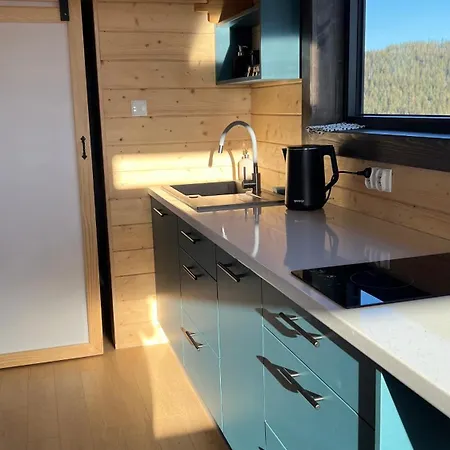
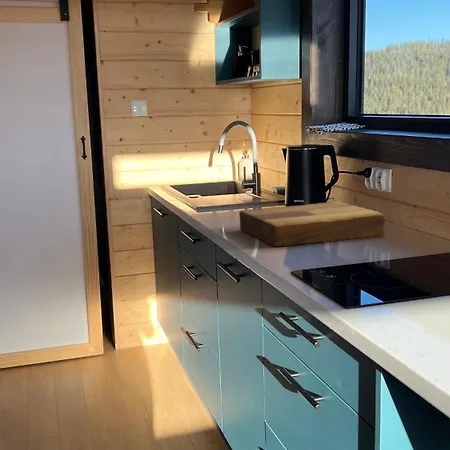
+ cutting board (310, 221)
